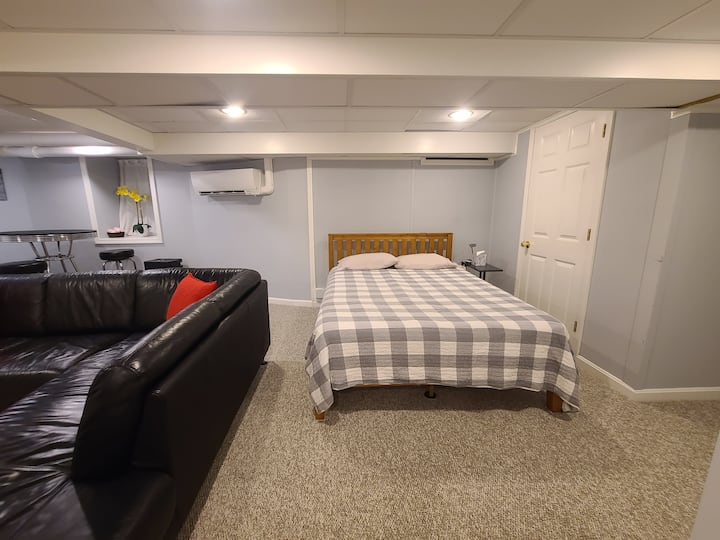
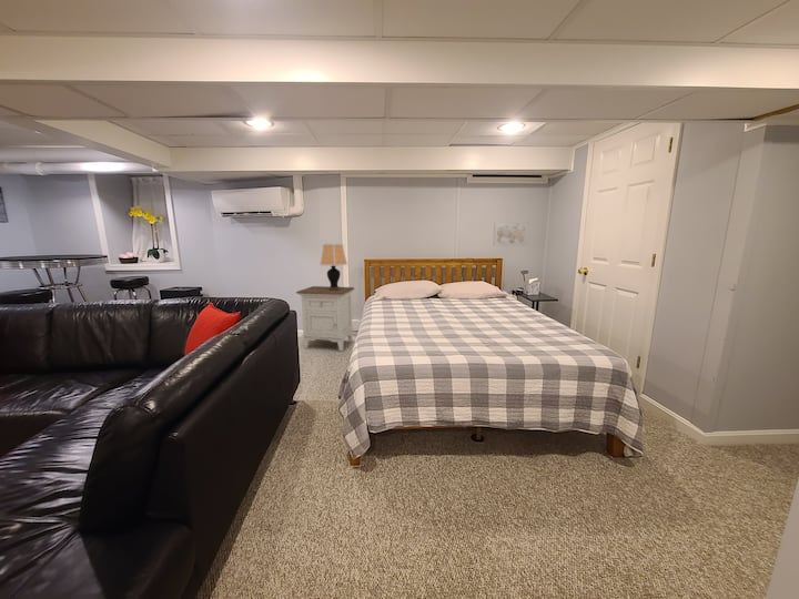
+ wall art (510, 234)
+ table lamp (334, 266)
+ nightstand (327, 317)
